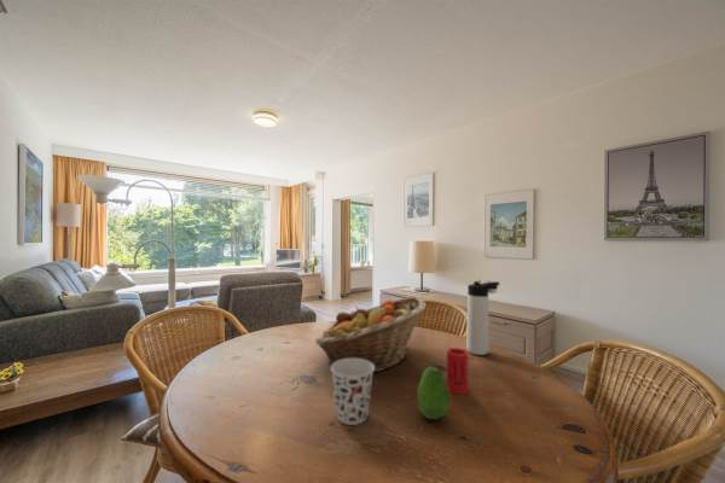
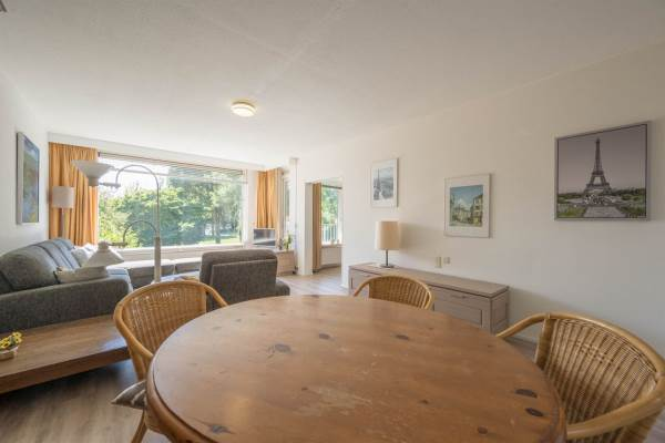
- cup (457, 369)
- thermos bottle (482, 316)
- fruit basket (372, 327)
- fruit (433, 392)
- cup (352, 390)
